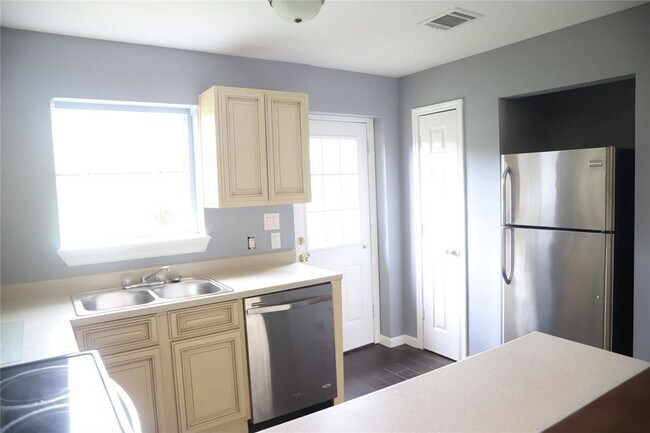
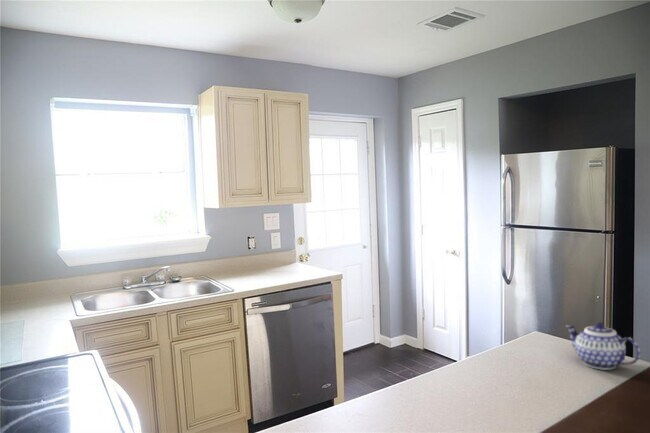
+ teapot (600, 343)
